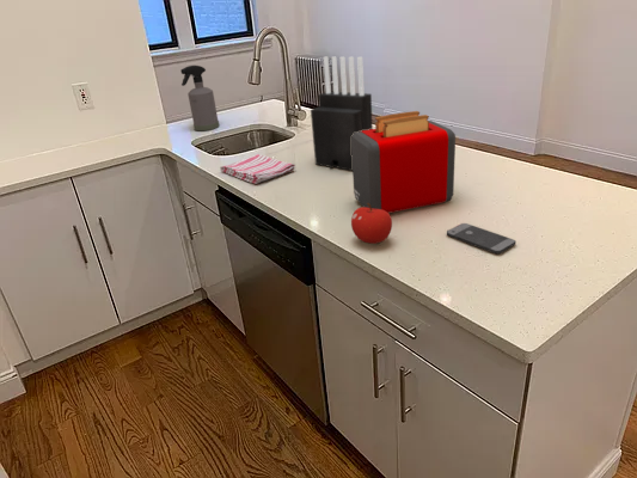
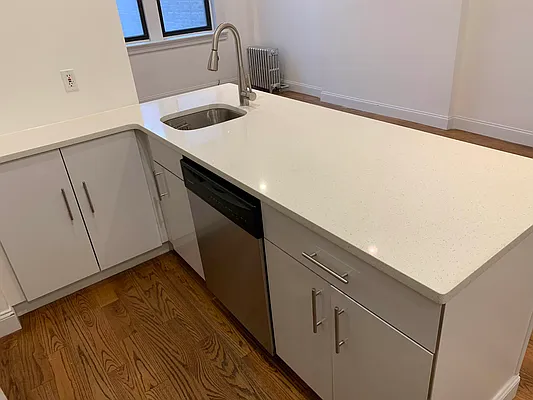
- smartphone (479, 238)
- dish towel (257, 166)
- fruit (370, 222)
- knife block (338, 114)
- toaster (403, 159)
- spray bottle (198, 97)
